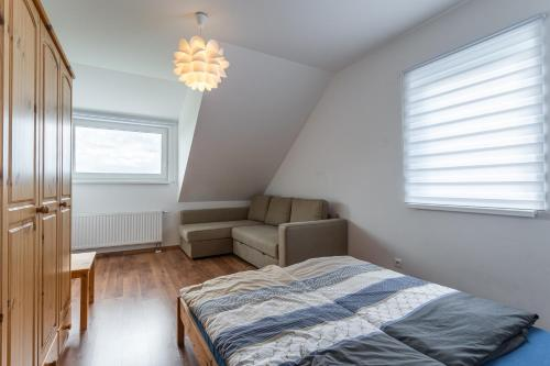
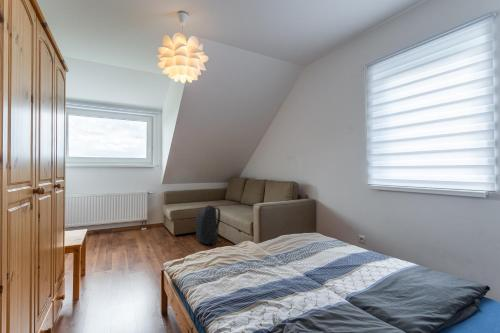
+ backpack (209, 223)
